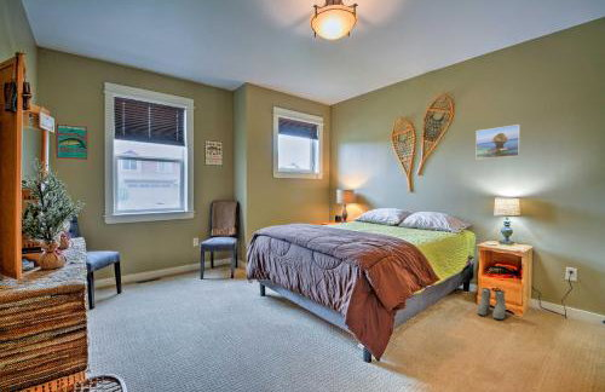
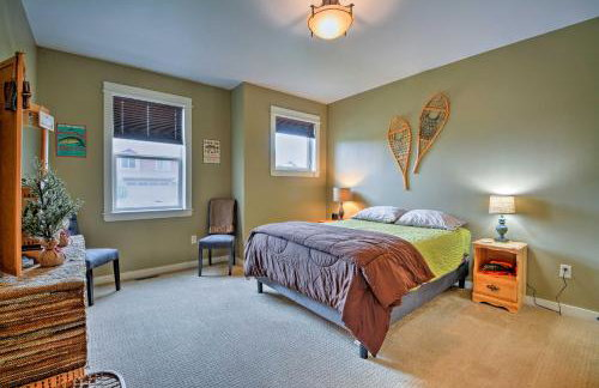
- boots (489, 302)
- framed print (496, 143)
